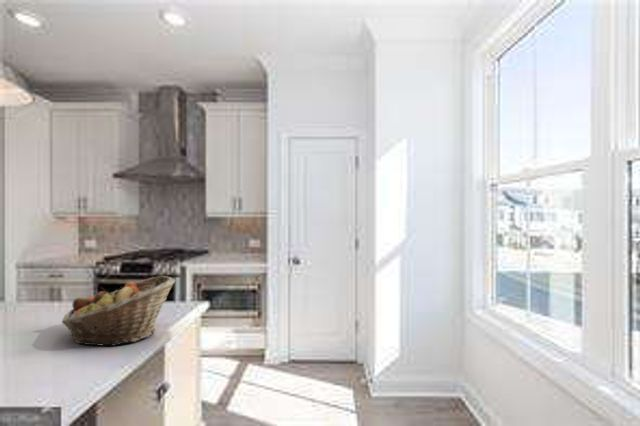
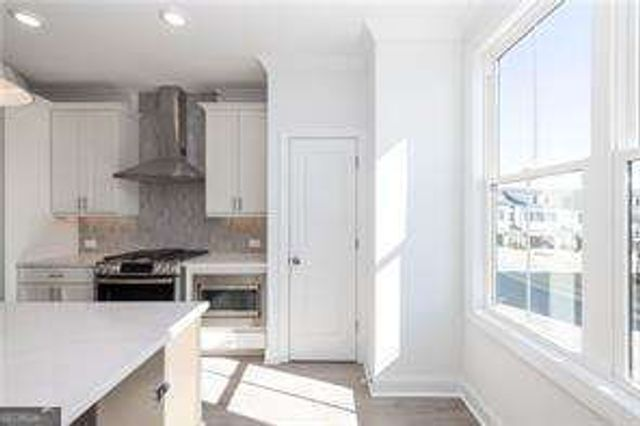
- fruit basket (120, 307)
